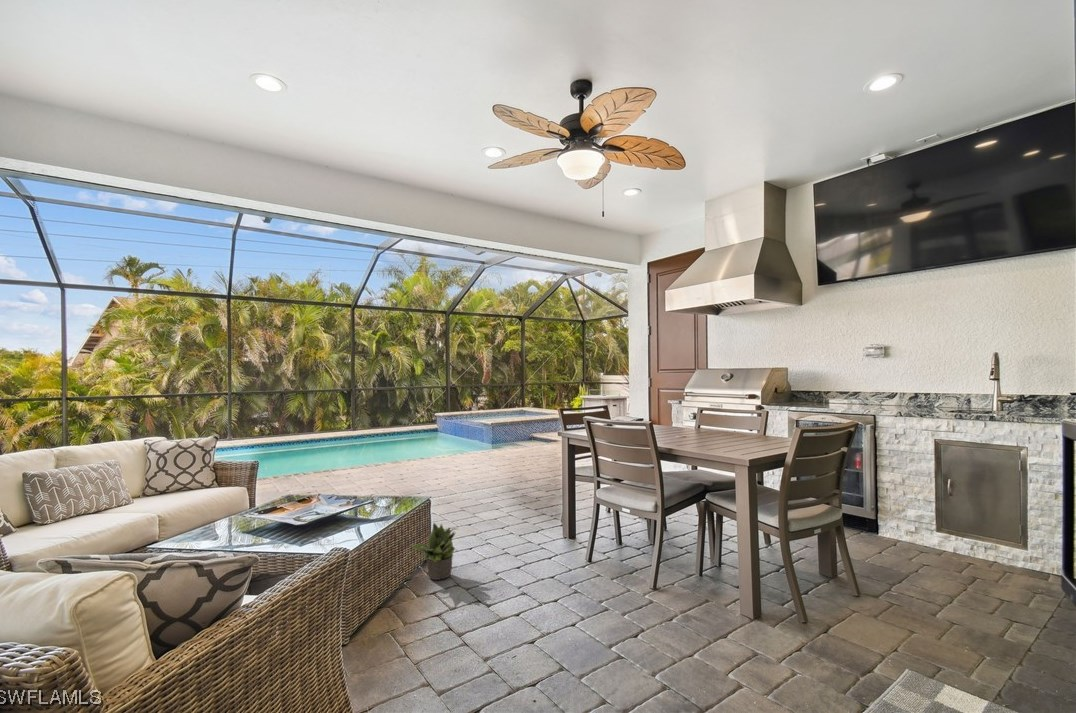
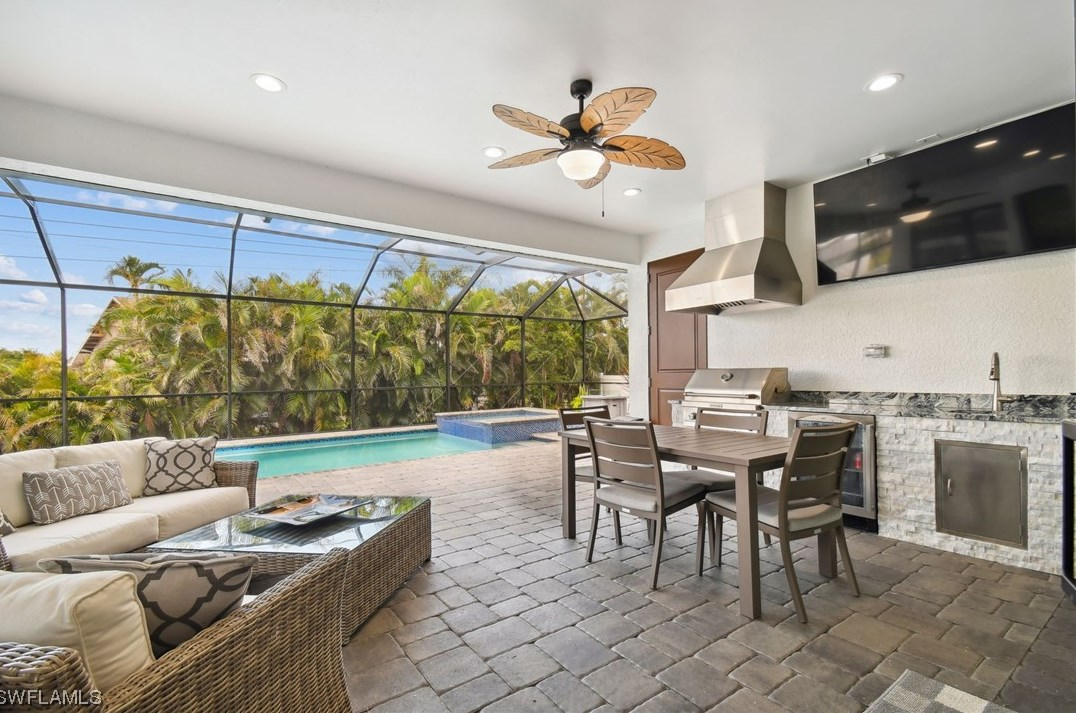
- potted plant (435, 551)
